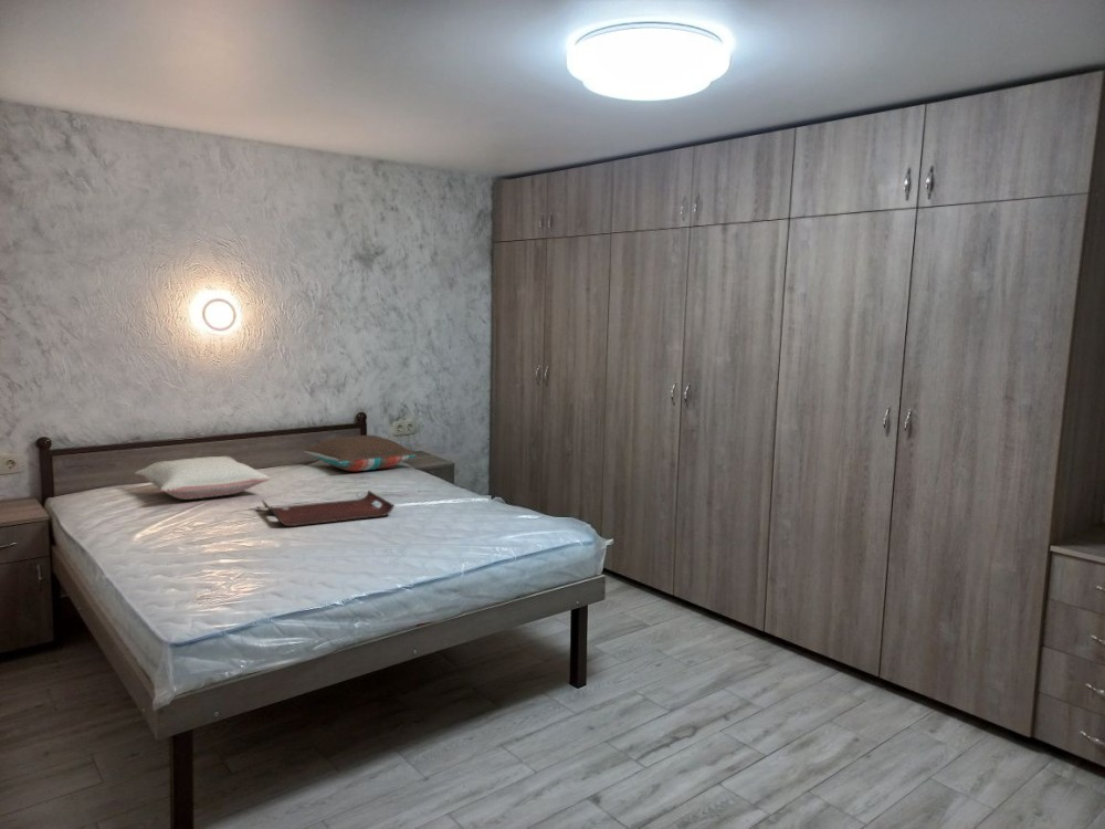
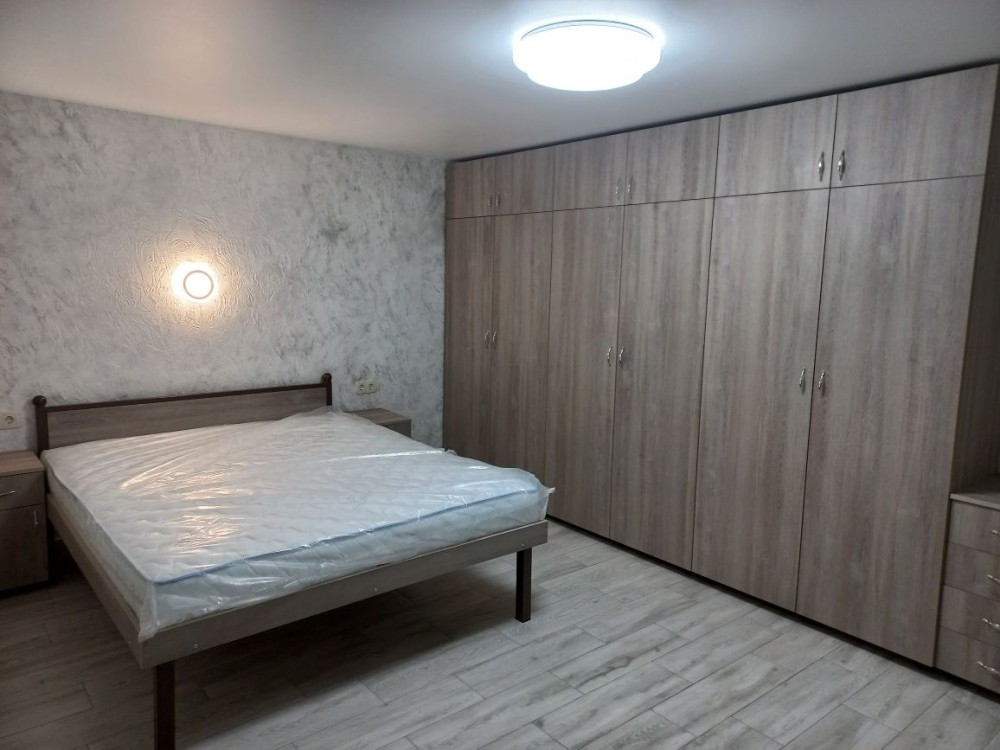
- pillow (202, 476)
- serving tray (327, 507)
- pillow (360, 452)
